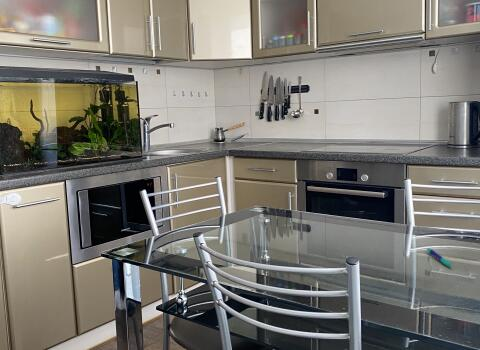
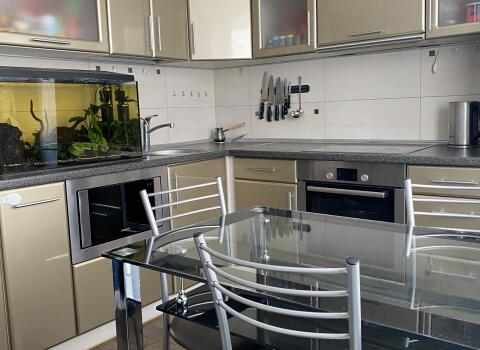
- pen (439, 257)
